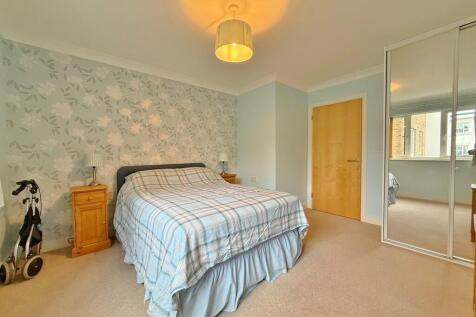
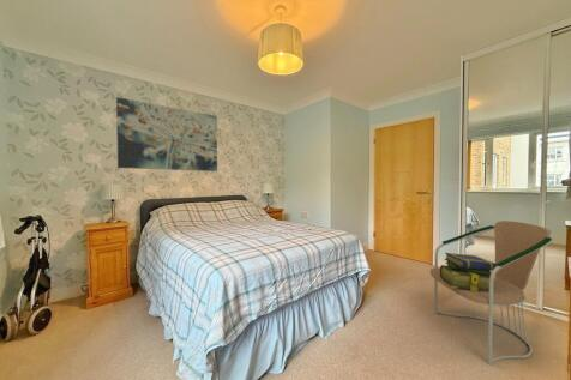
+ wall art (173, 139)
+ stack of books (467, 270)
+ armchair (489, 278)
